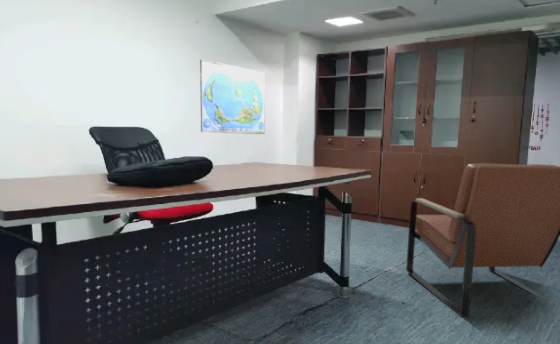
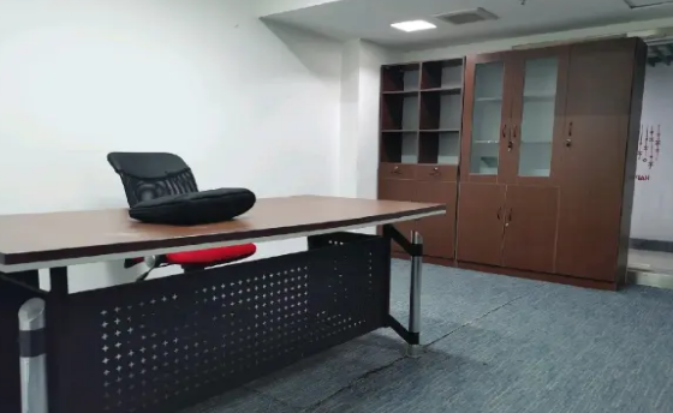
- world map (235, 100)
- armchair (483, 225)
